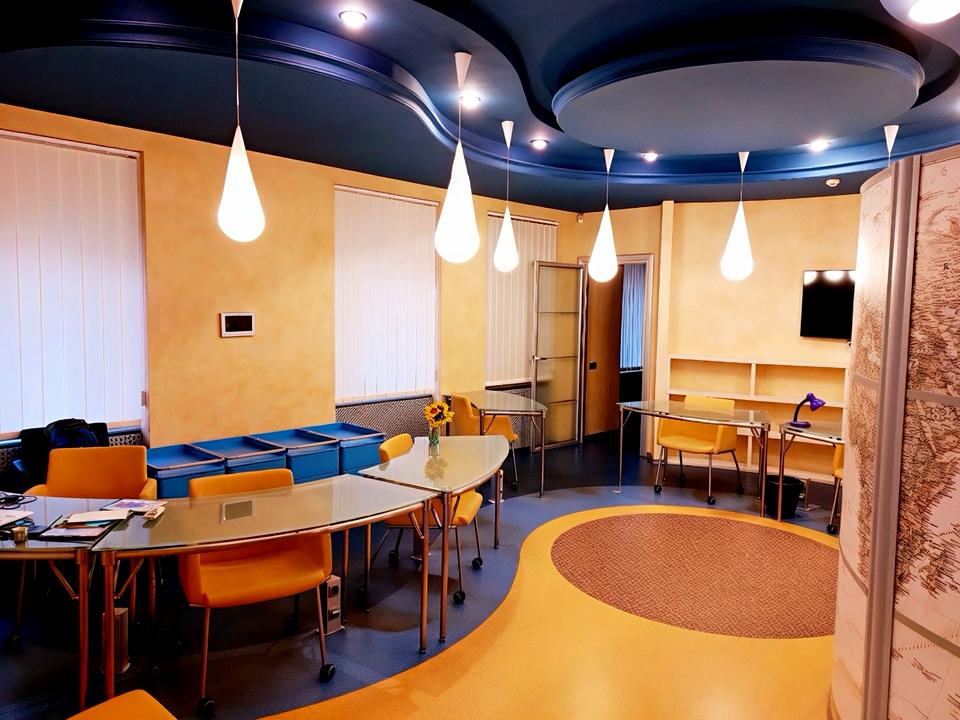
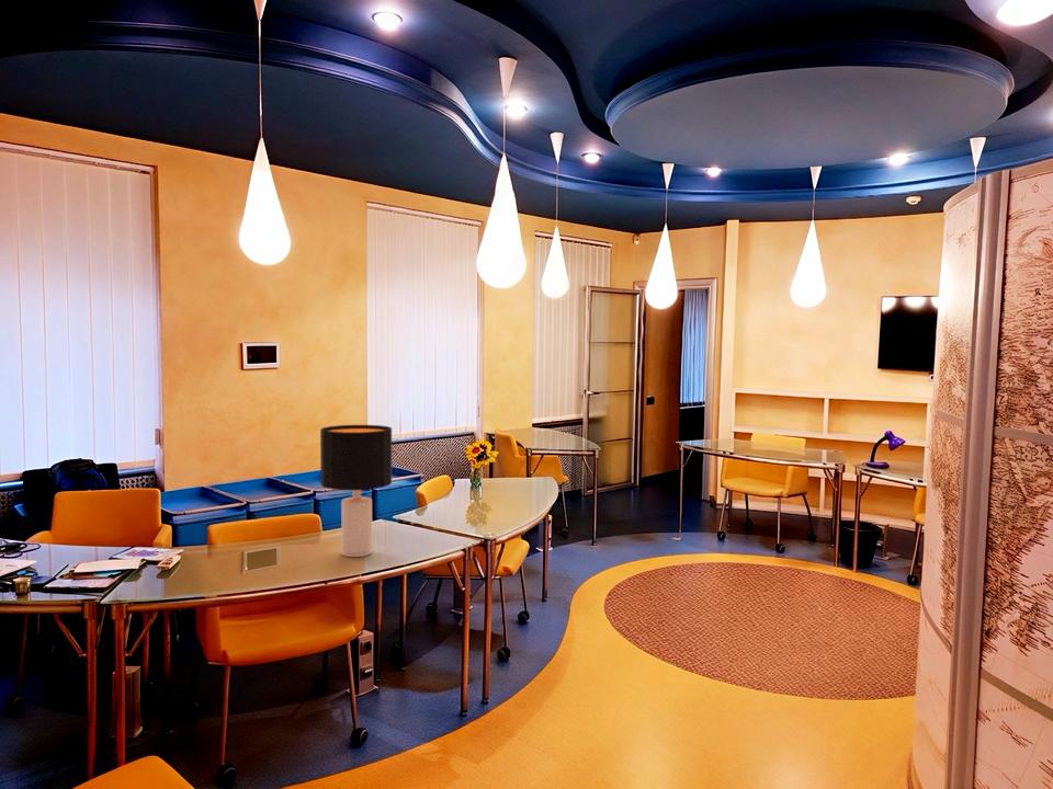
+ desk lamp (356, 490)
